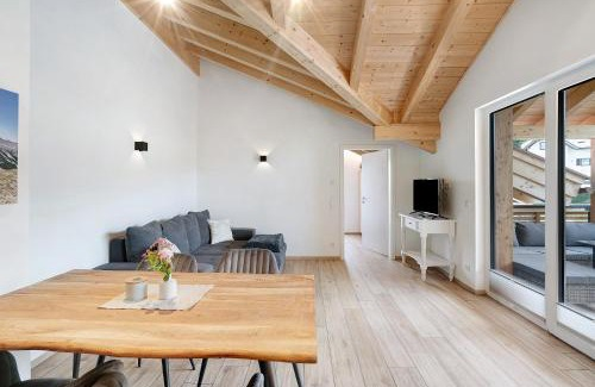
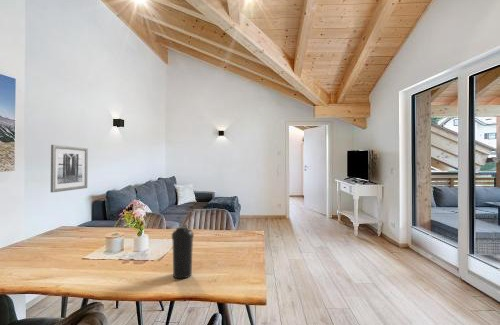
+ wall art (70, 168)
+ water bottle (182, 250)
